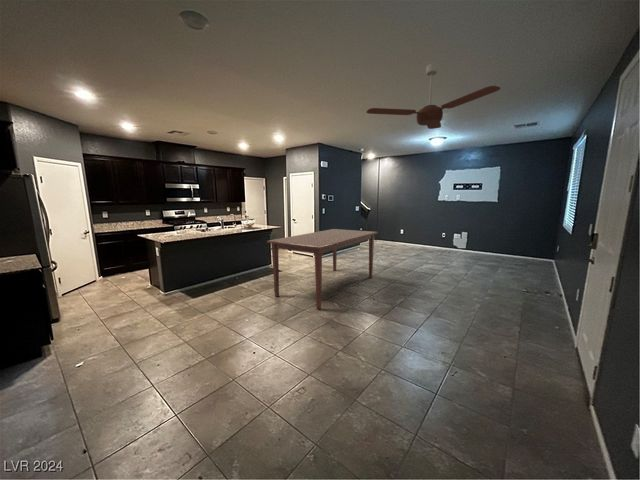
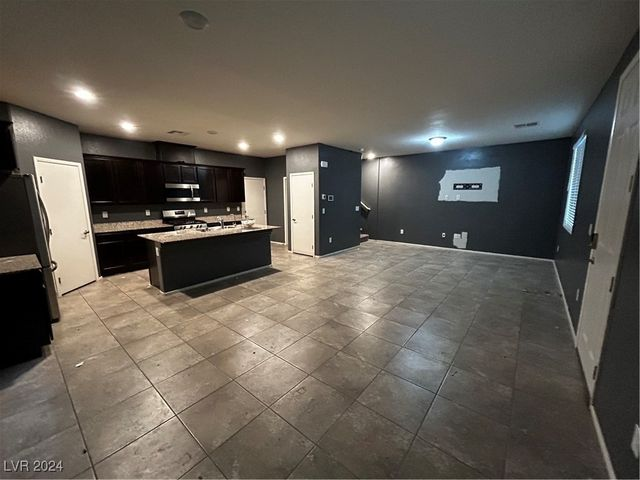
- ceiling fan (429, 98)
- dining table (333, 261)
